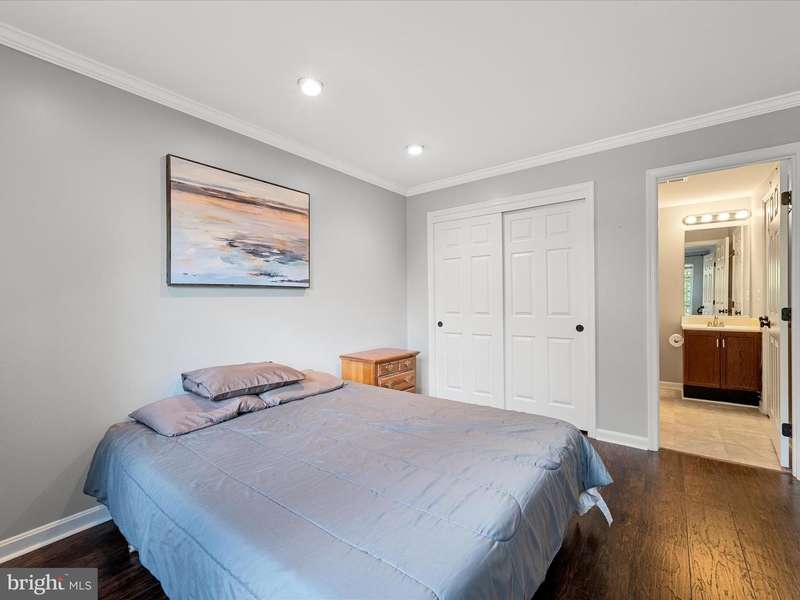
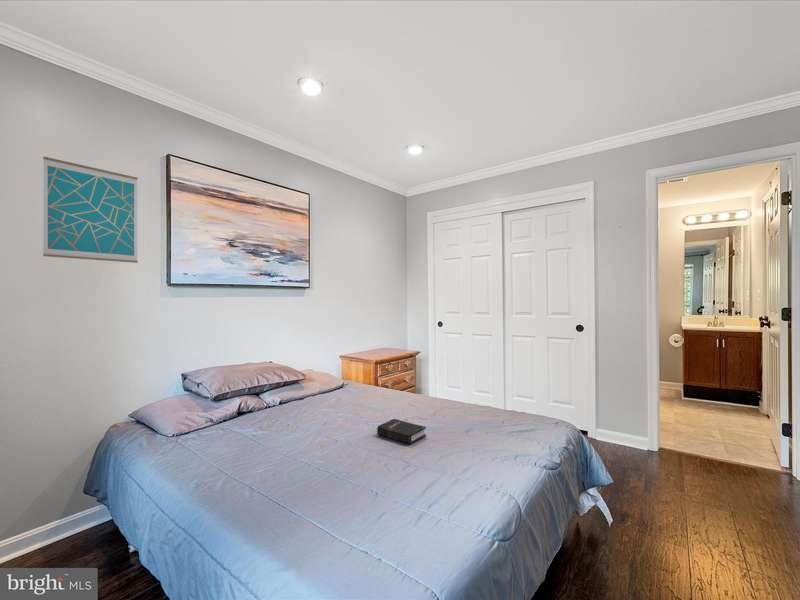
+ hardback book (401, 430)
+ wall art (94, 213)
